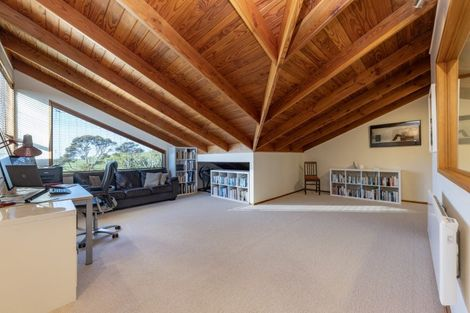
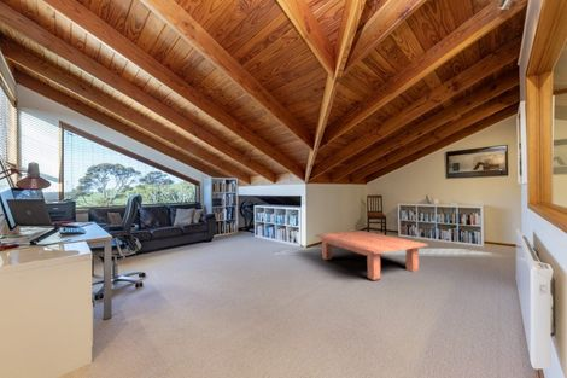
+ coffee table (366, 251)
